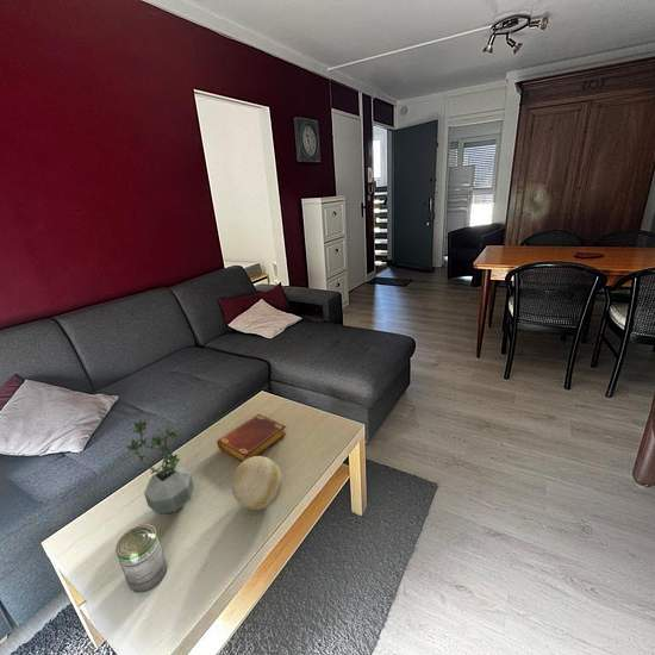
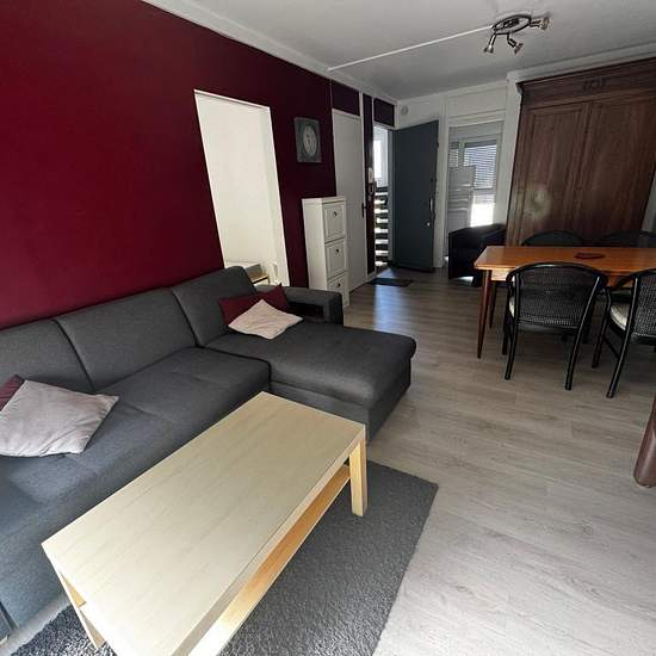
- potted plant (162, 463)
- can (142, 557)
- decorative ball (256, 481)
- book (251, 436)
